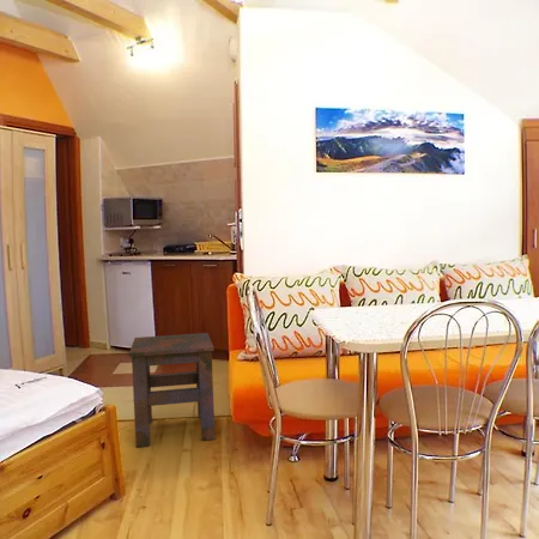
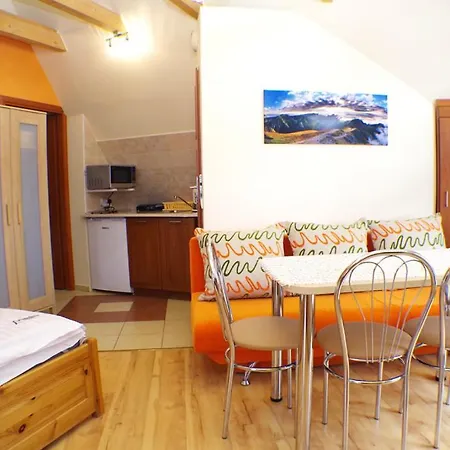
- side table (174, 384)
